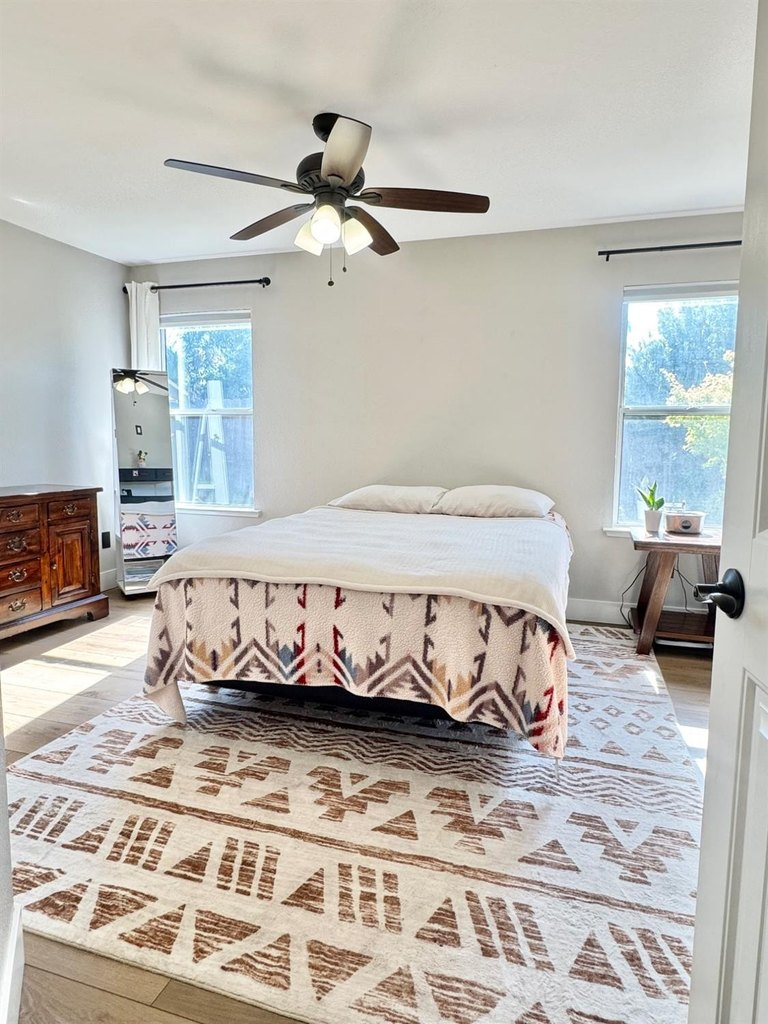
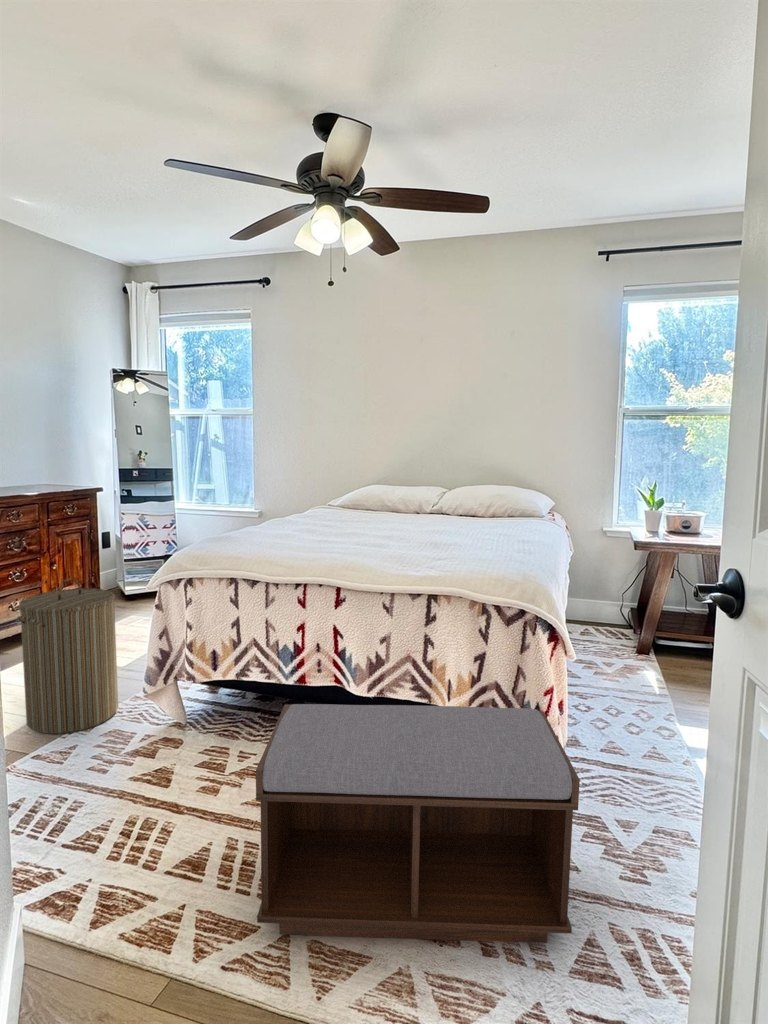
+ laundry hamper (70, 648)
+ bench (413, 812)
